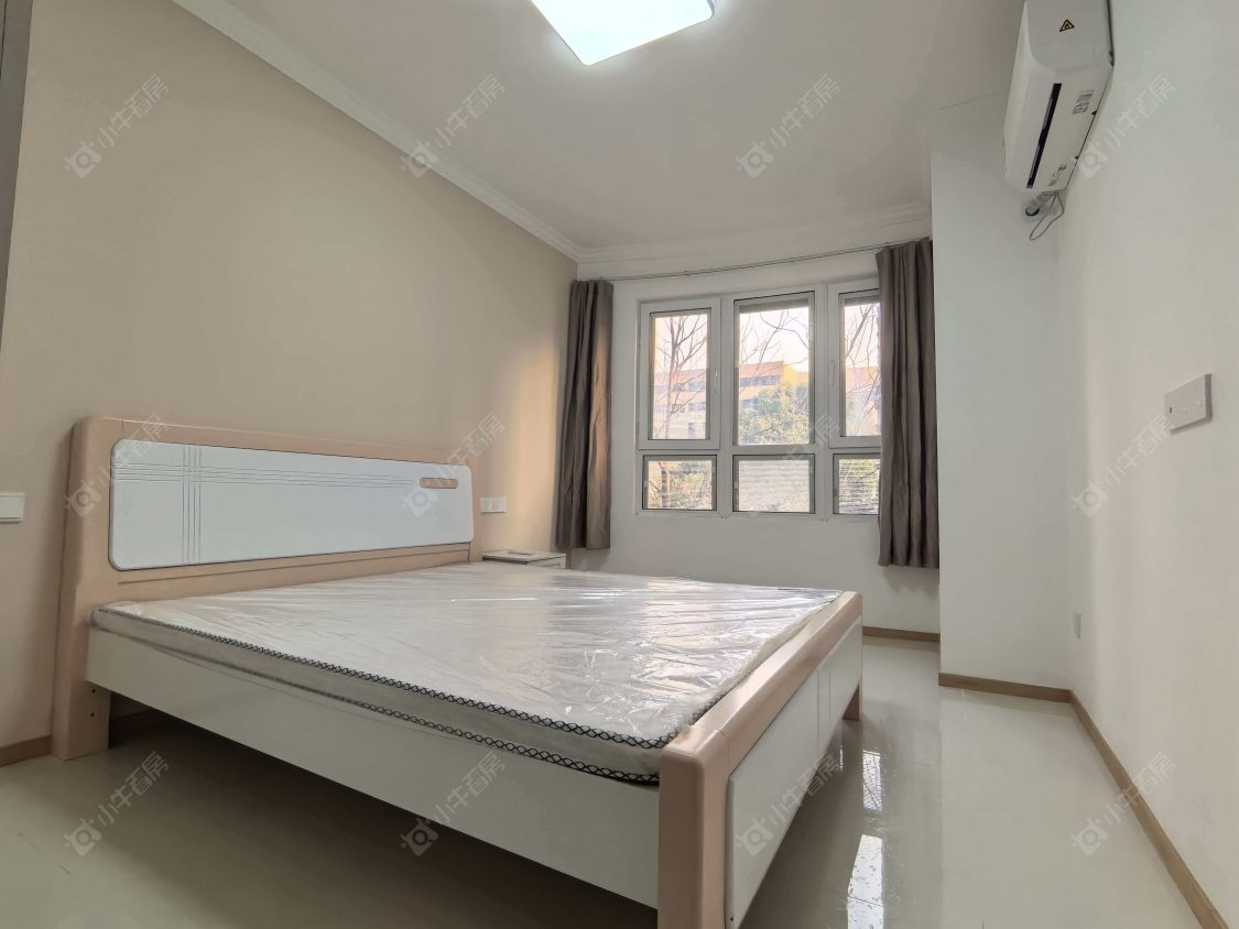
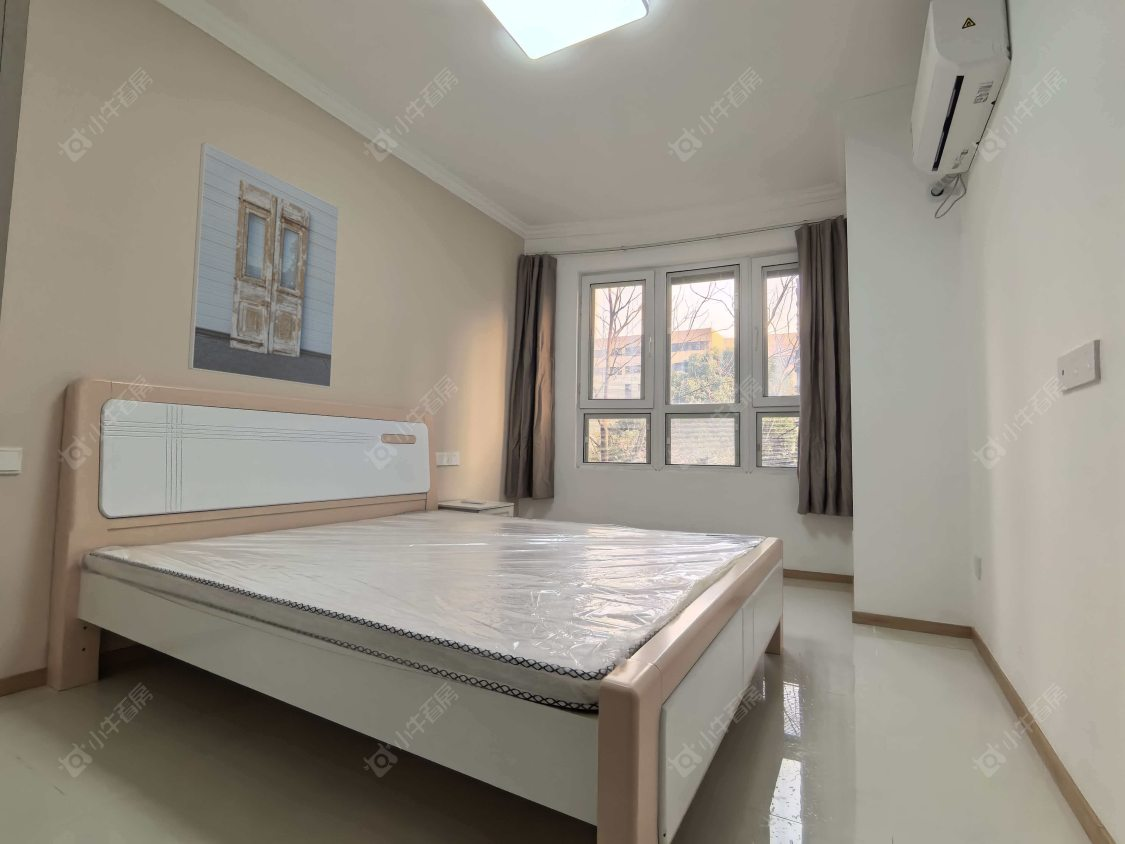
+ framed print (272, 278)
